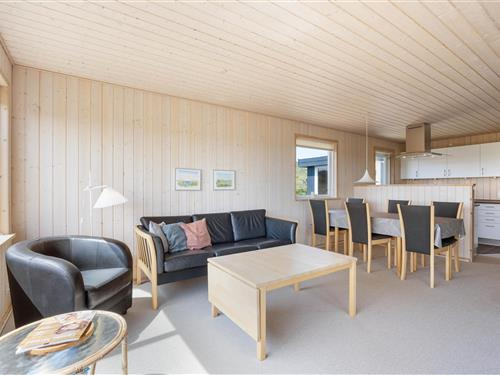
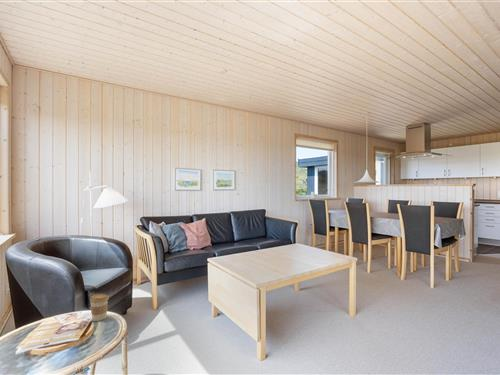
+ coffee cup (99, 306)
